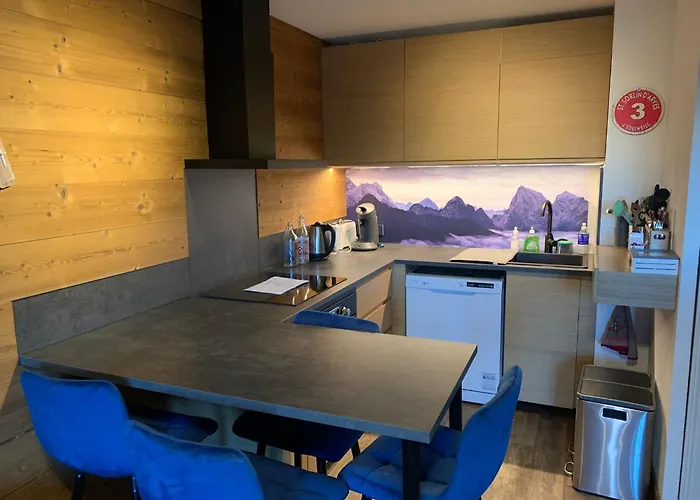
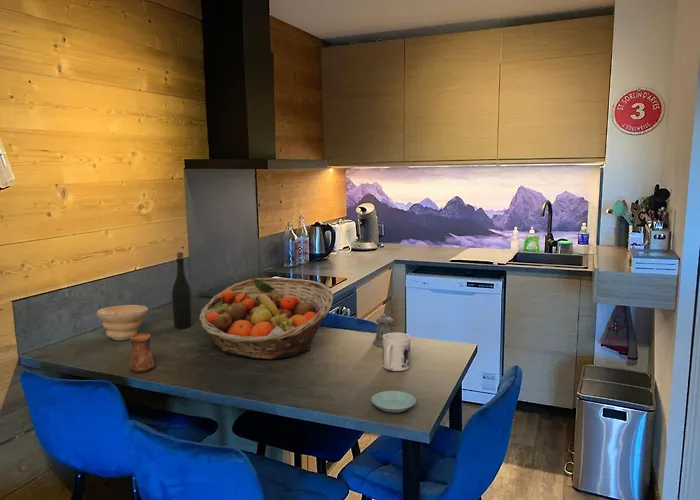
+ bottle (181, 289)
+ pepper shaker (385, 330)
+ bowl (123, 322)
+ saucer (393, 403)
+ cup (141, 352)
+ mug (394, 353)
+ fruit basket (266, 315)
